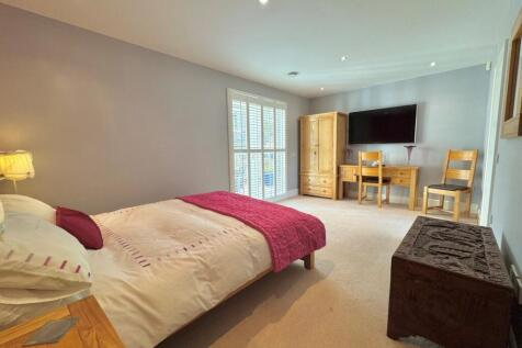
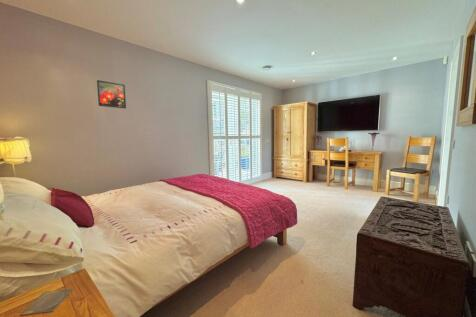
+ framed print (112, 94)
